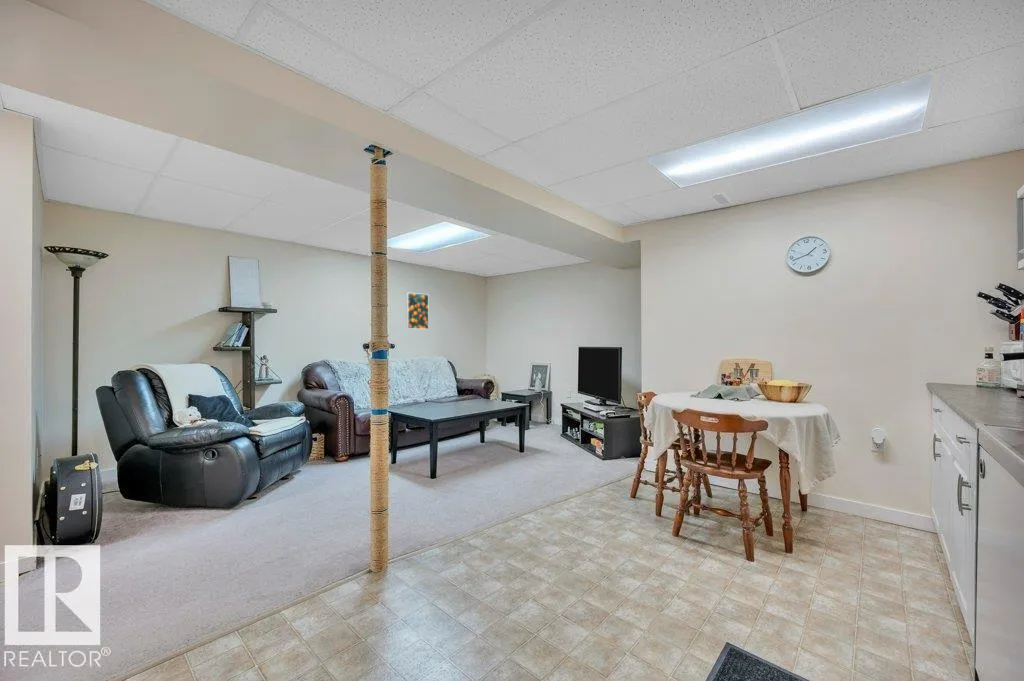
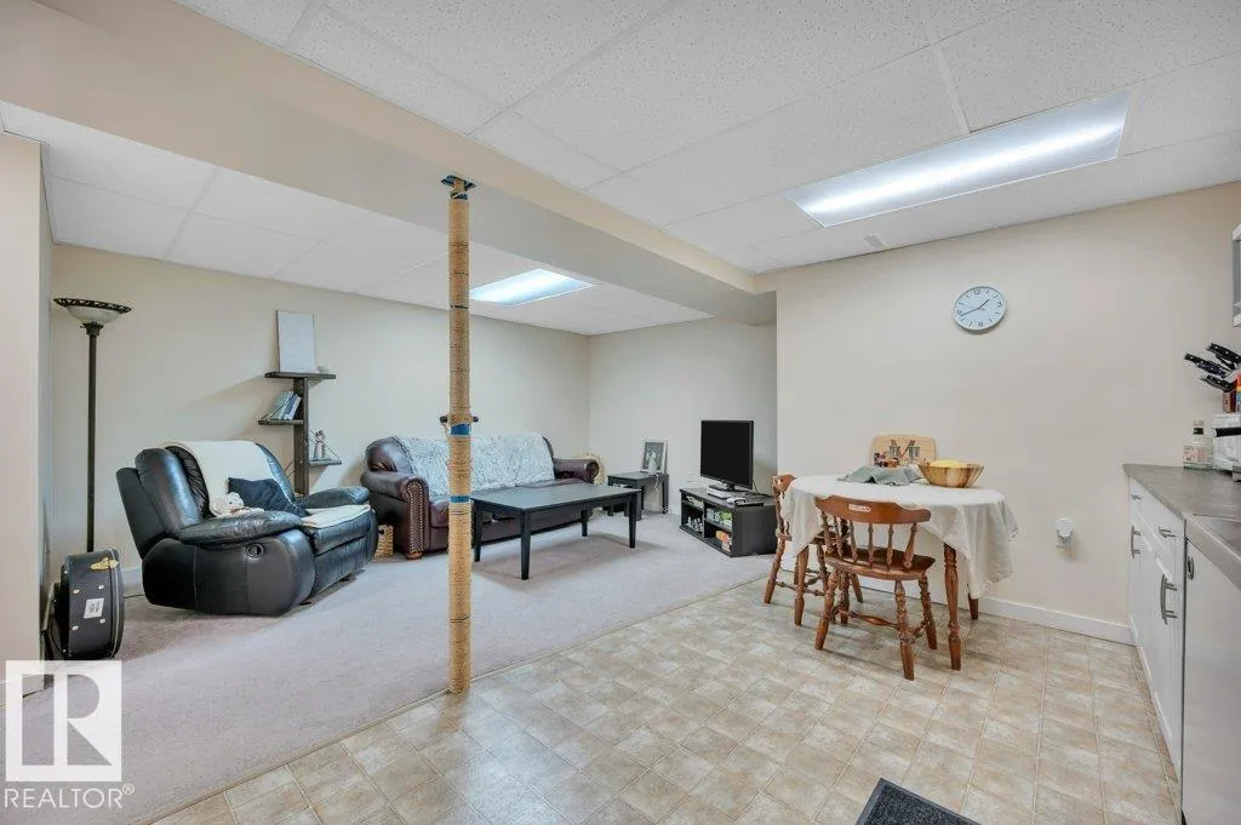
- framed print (417, 311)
